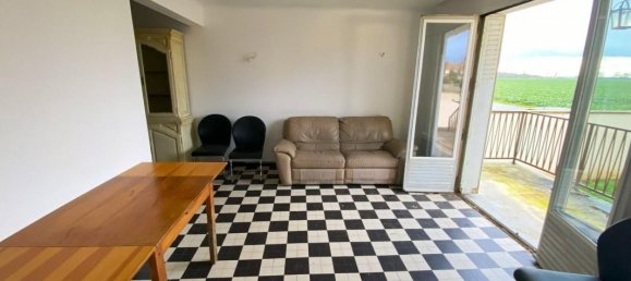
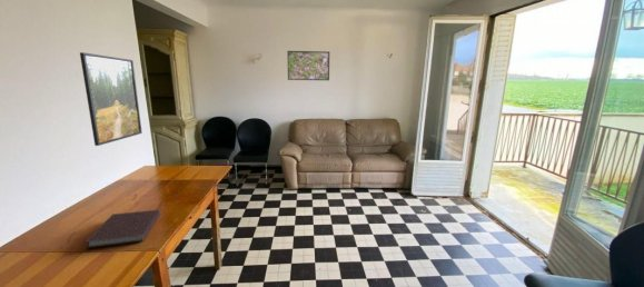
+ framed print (115, 99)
+ notebook (126, 227)
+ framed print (308, 66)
